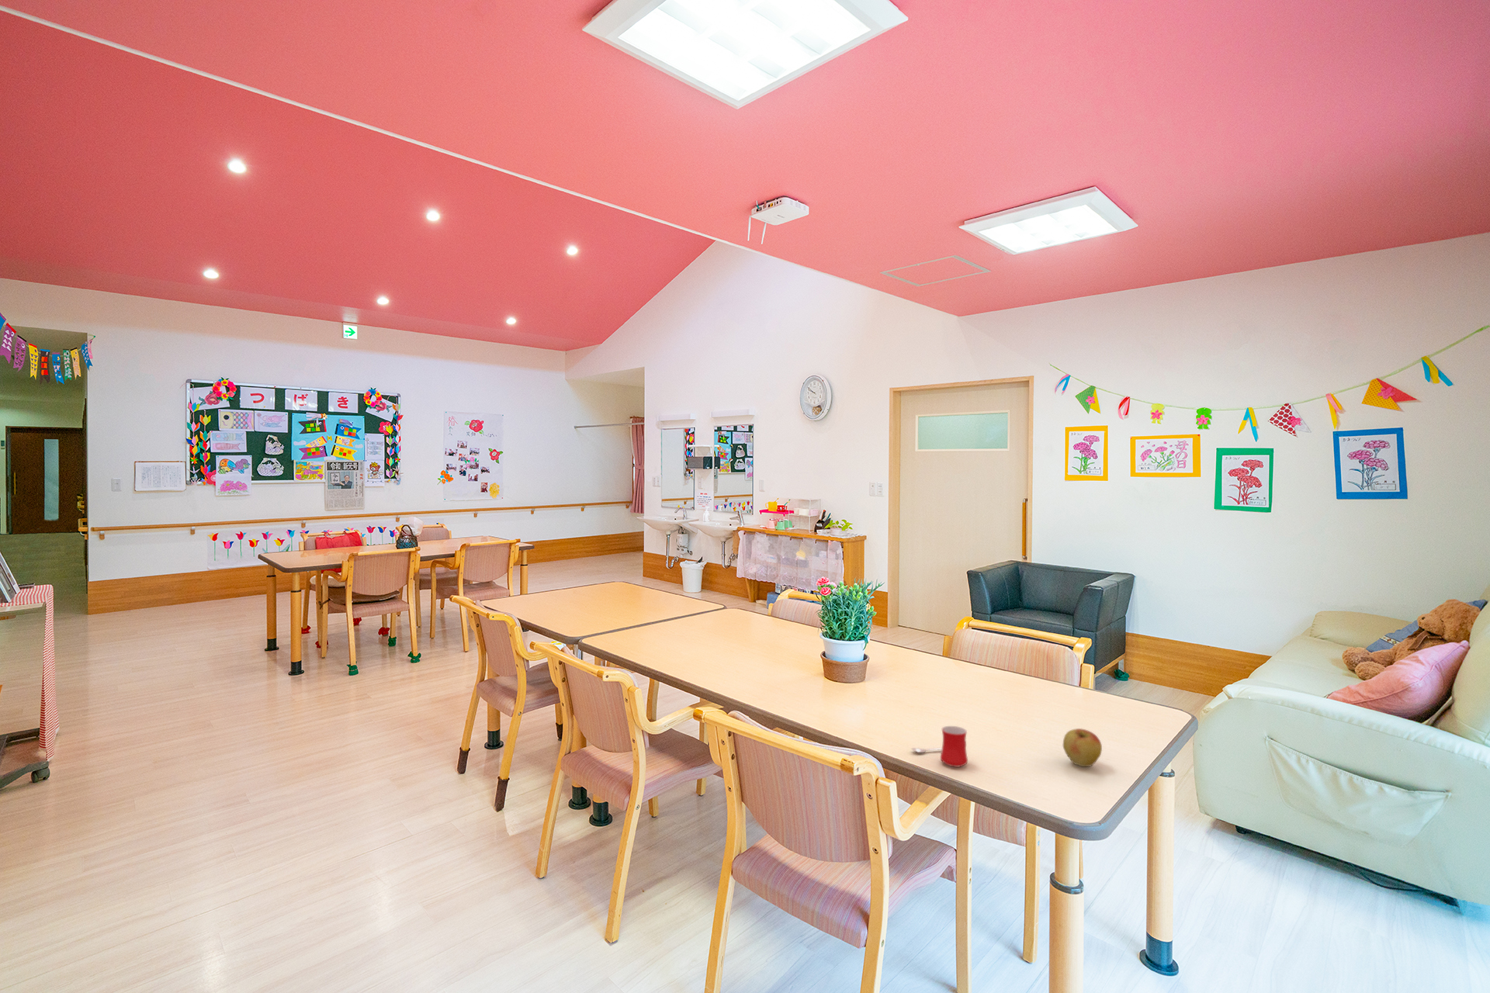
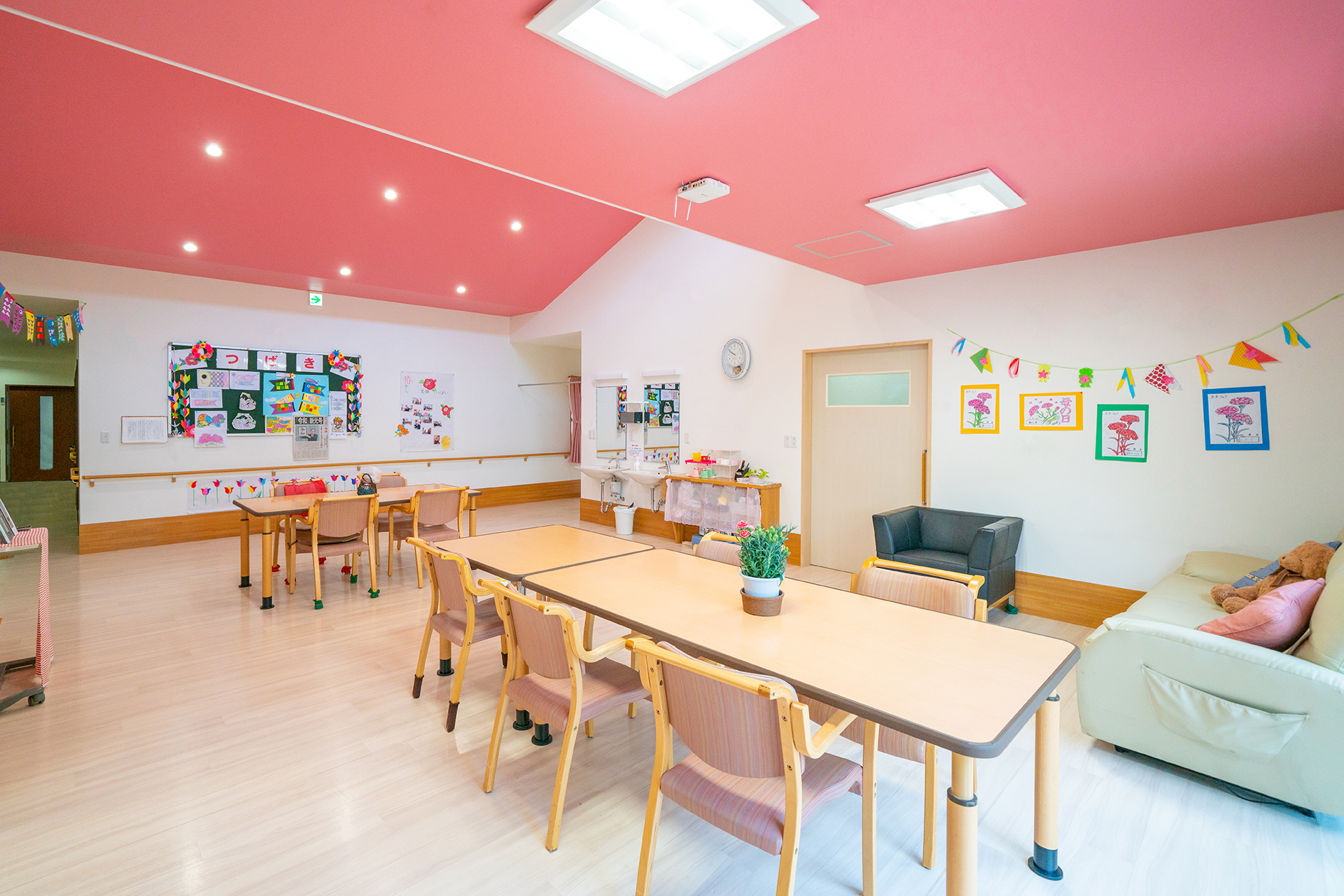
- mug (943, 741)
- apple (1082, 747)
